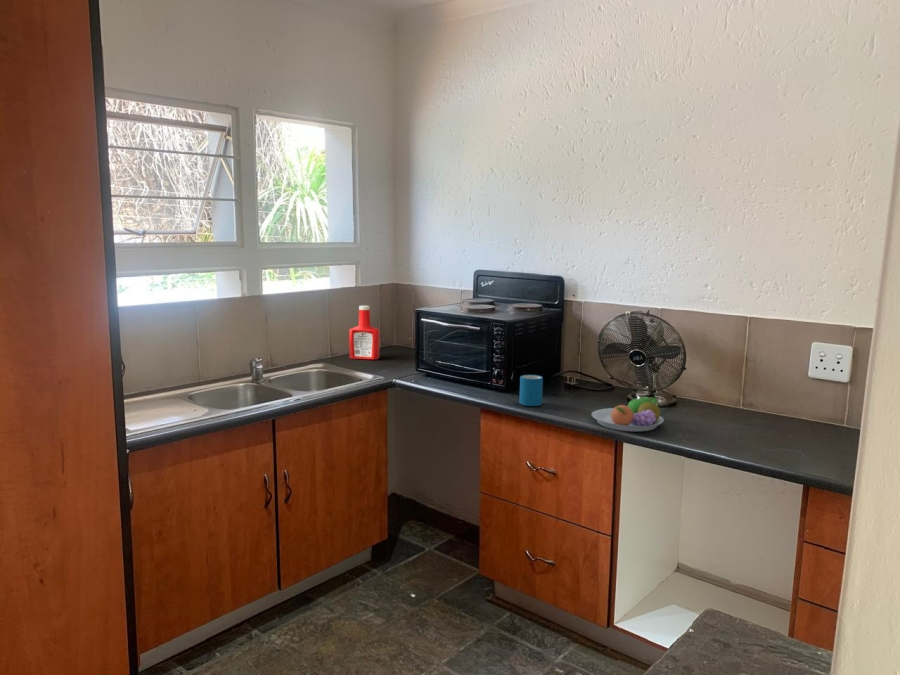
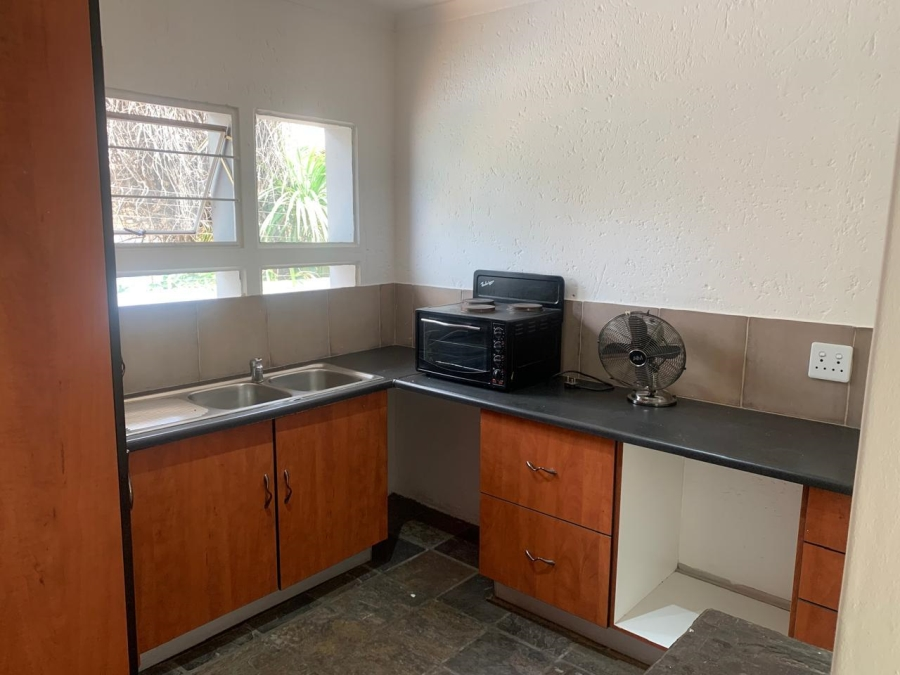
- fruit bowl (630, 409)
- mug (532, 389)
- soap bottle (364, 332)
